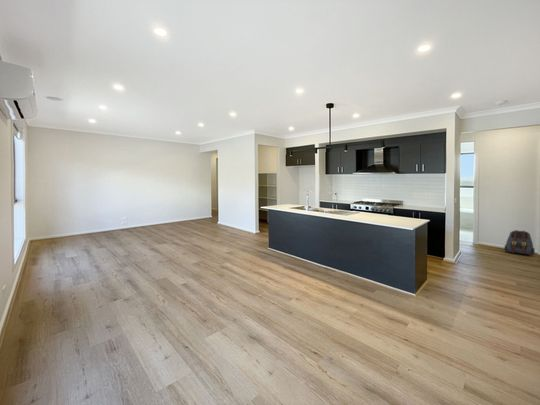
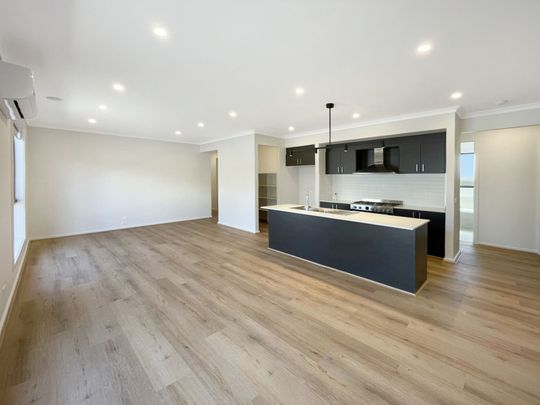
- backpack (519, 241)
